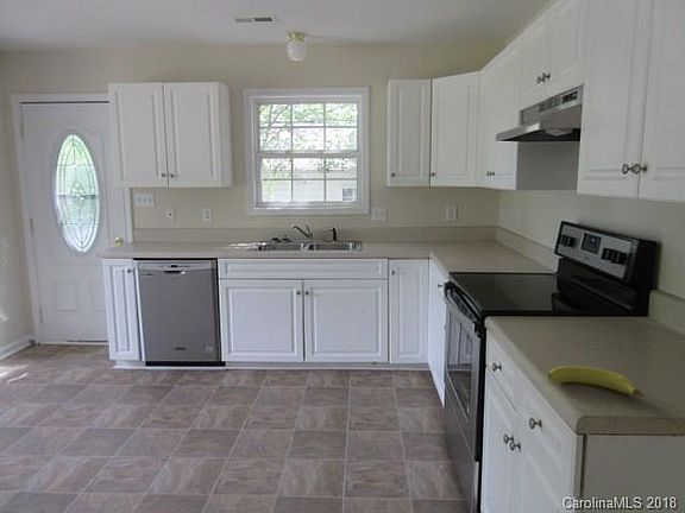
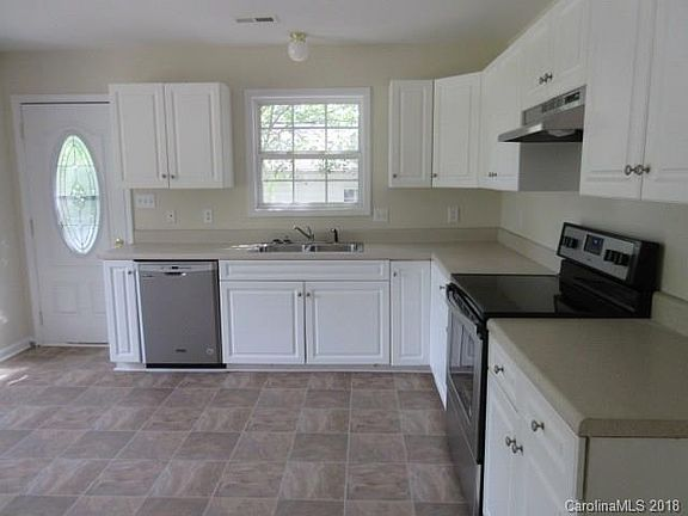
- fruit (591, 380)
